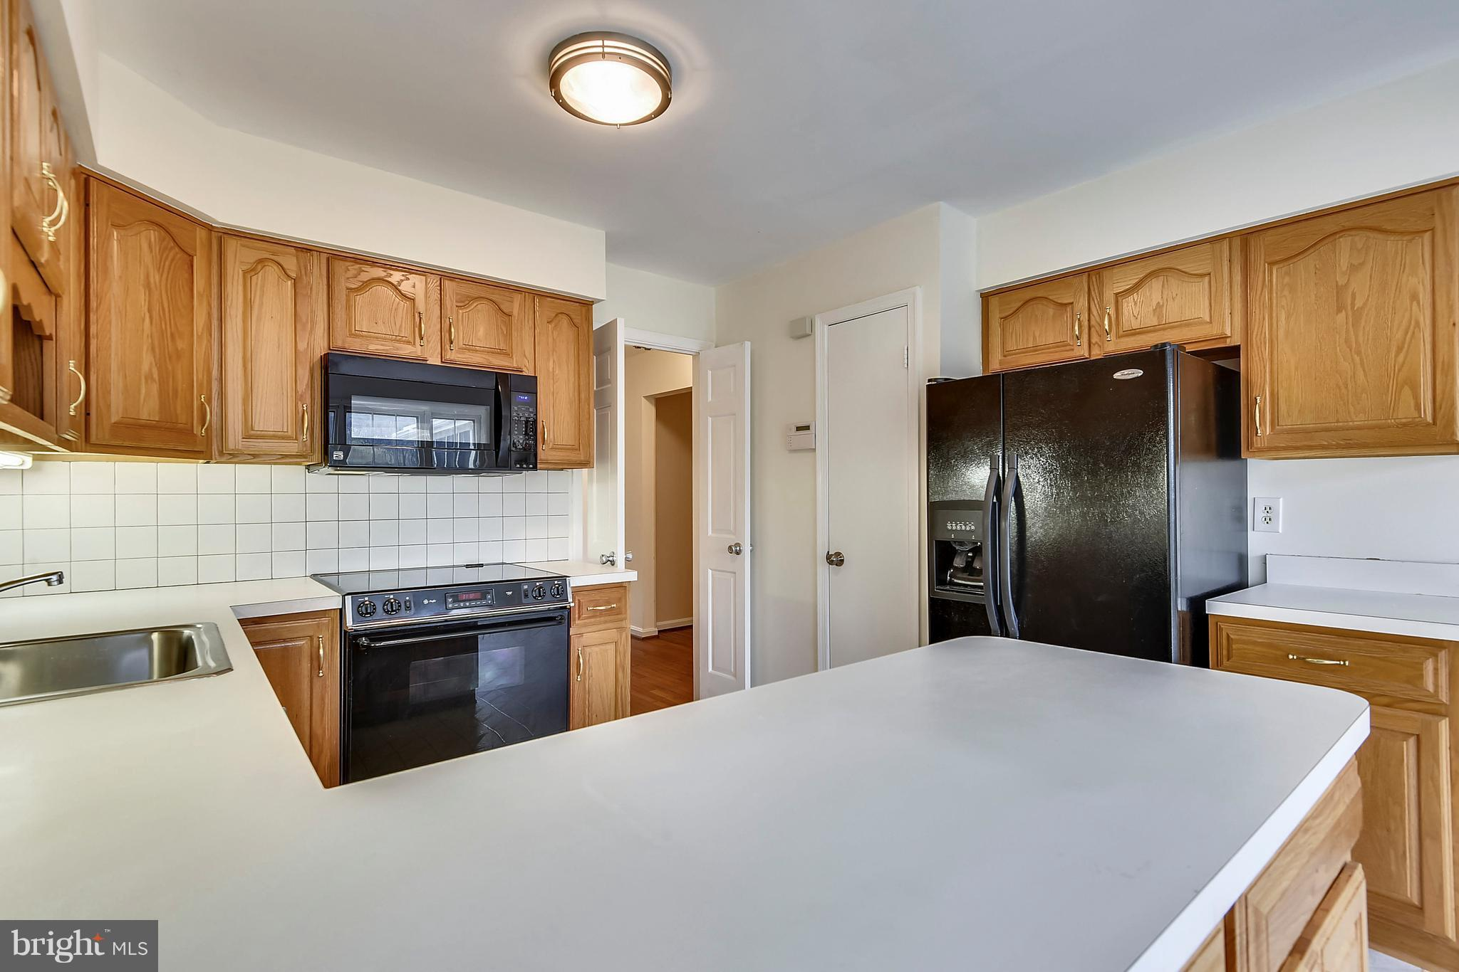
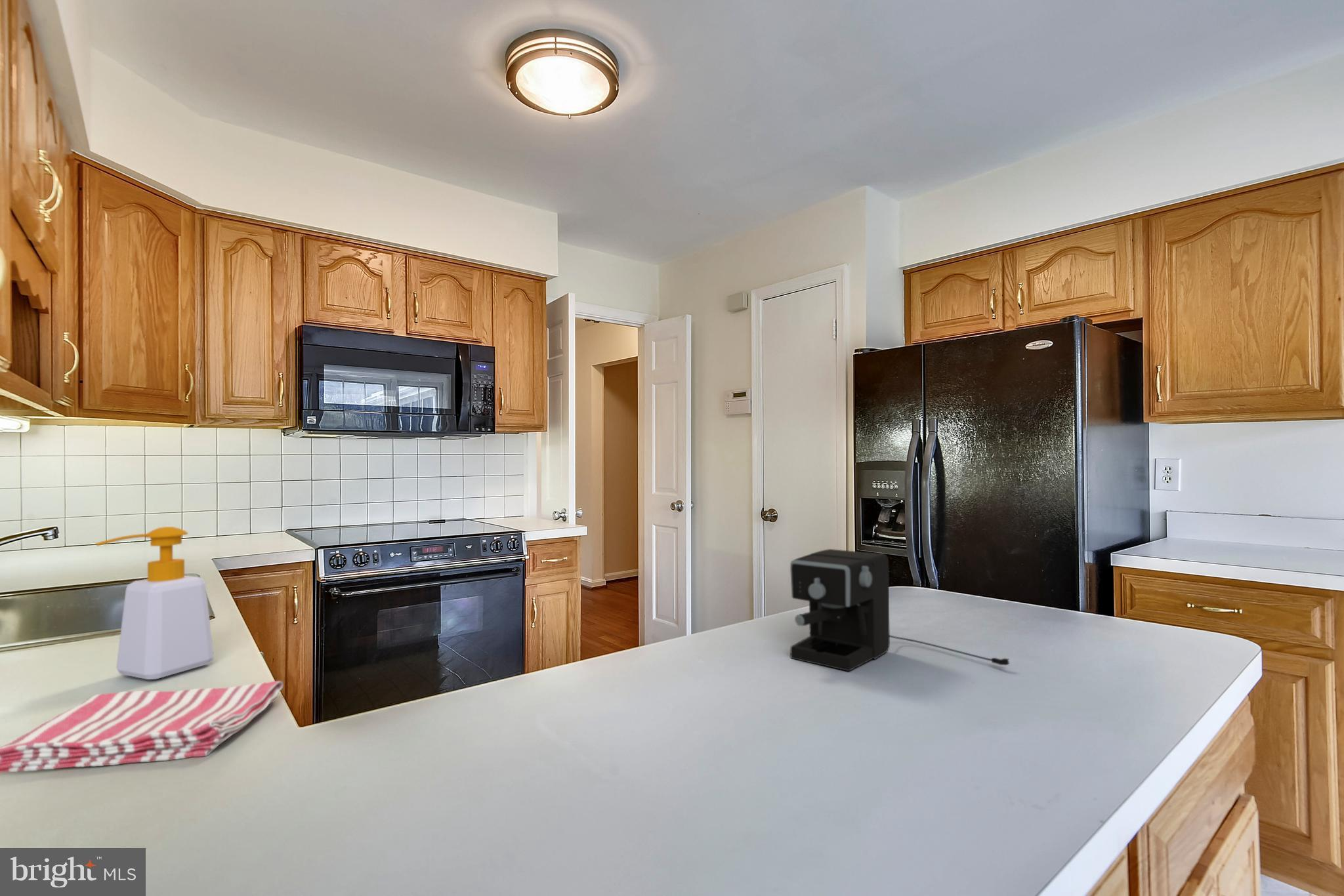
+ soap bottle (150, 601)
+ dish towel (147, 718)
+ coffee maker (889, 611)
